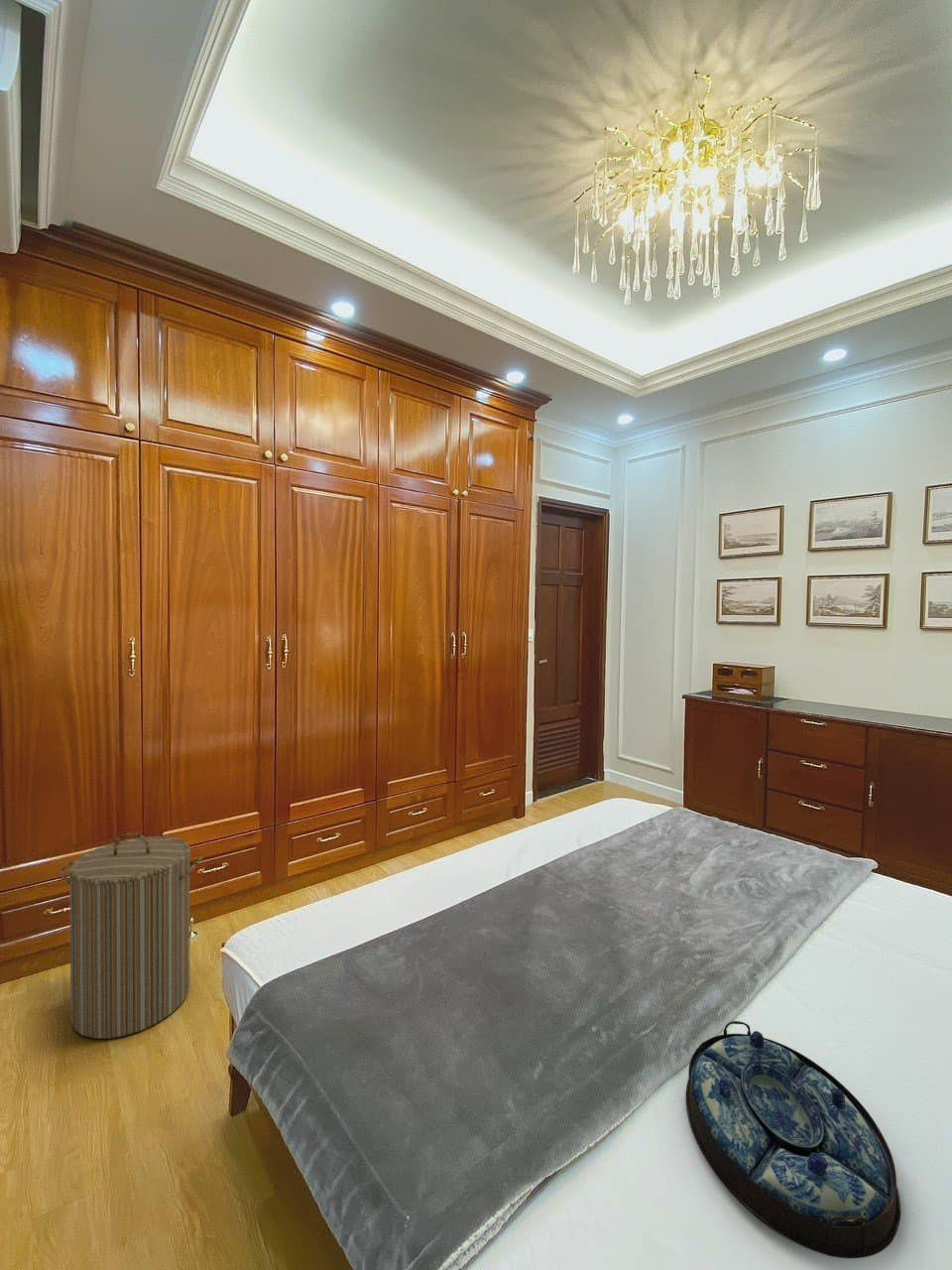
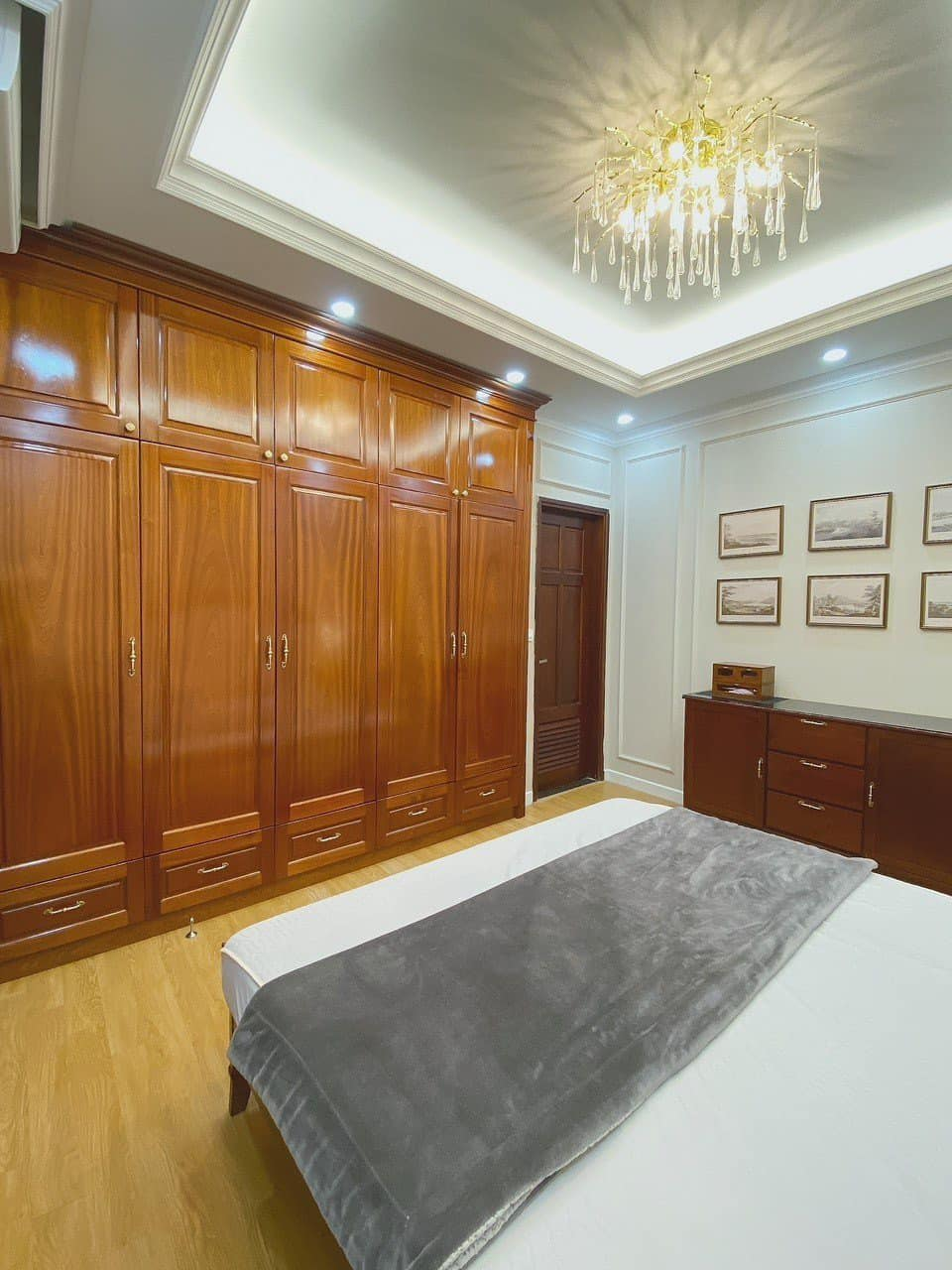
- laundry hamper (133, 918)
- serving tray (782, 1109)
